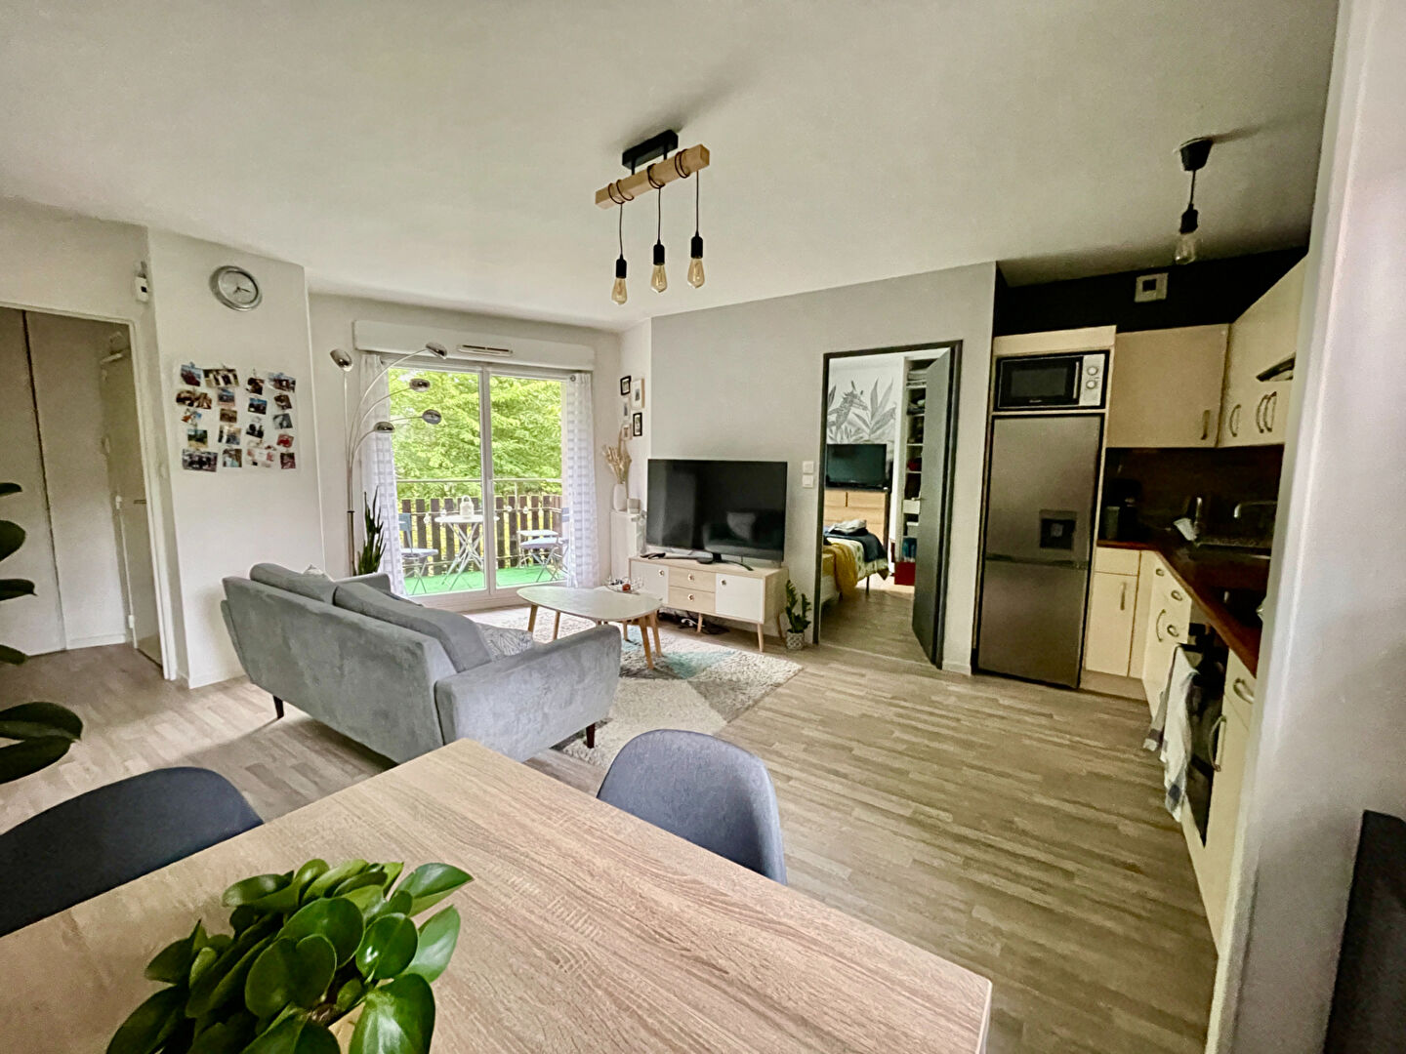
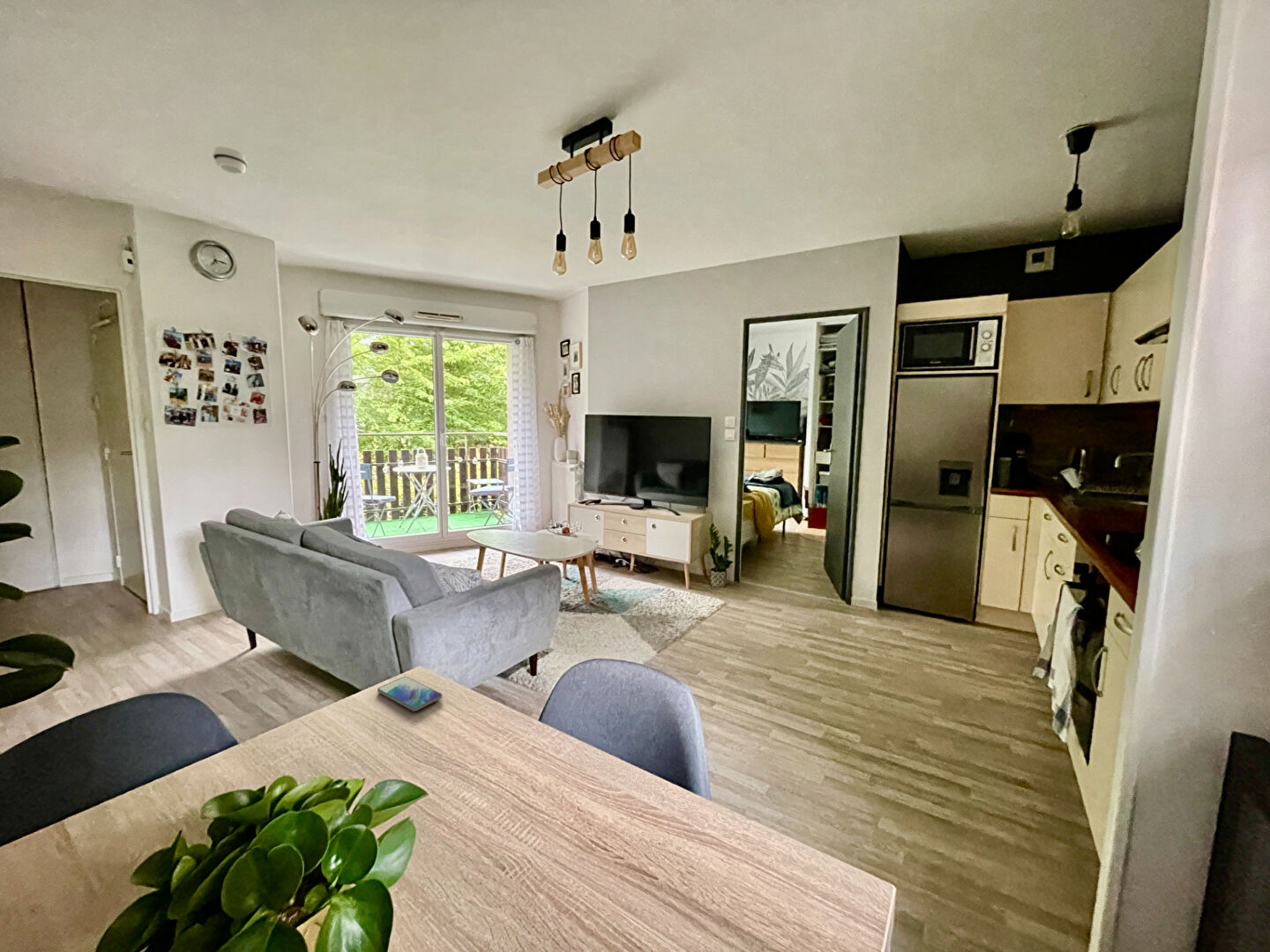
+ smoke detector (230, 160)
+ smartphone (409, 693)
